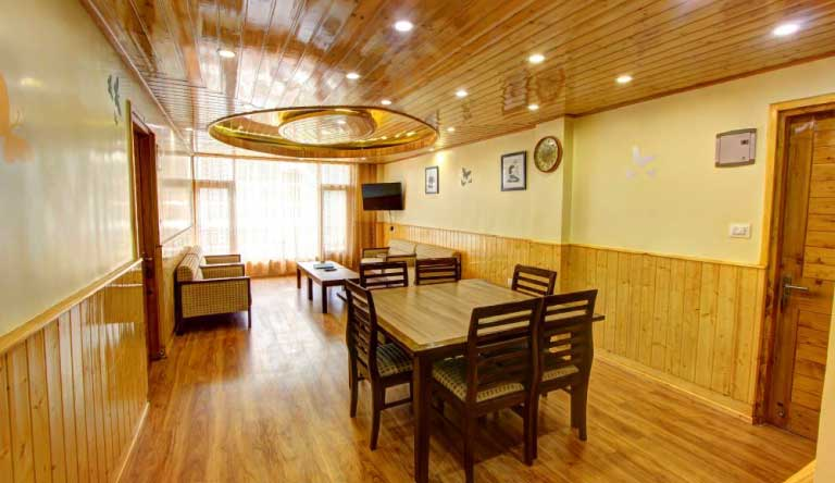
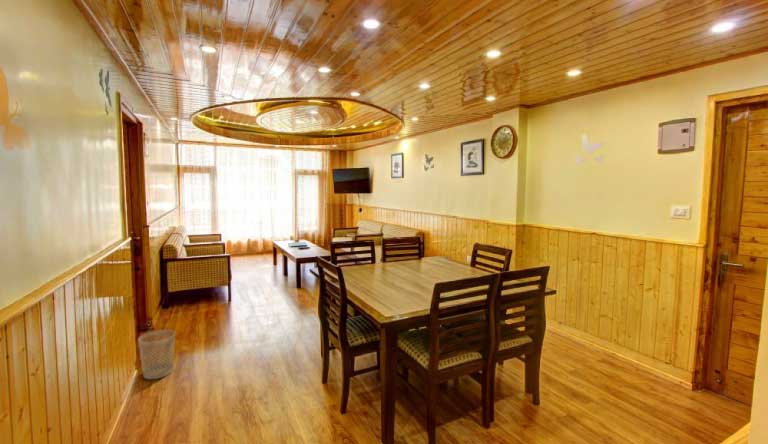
+ wastebasket (157, 354)
